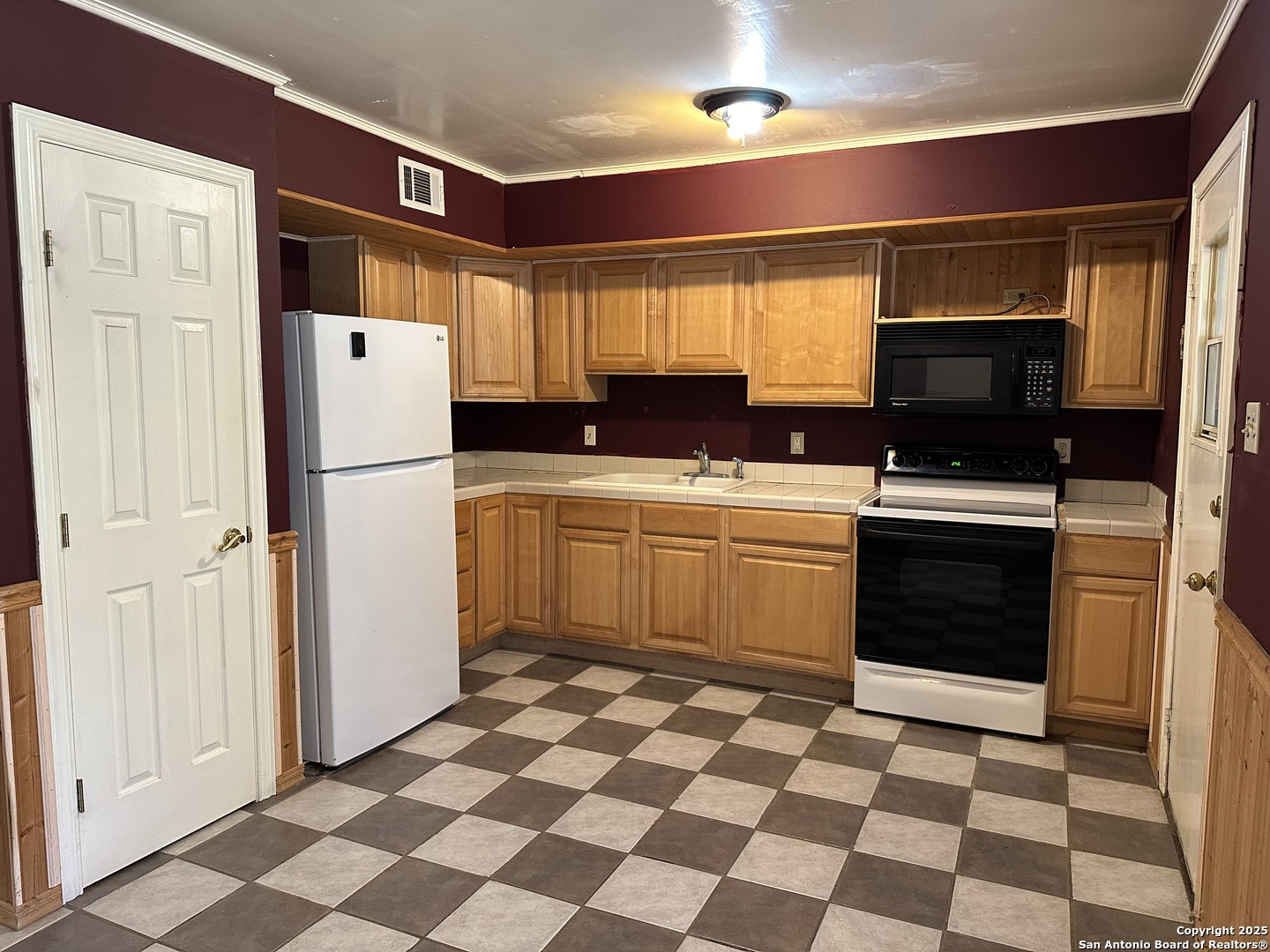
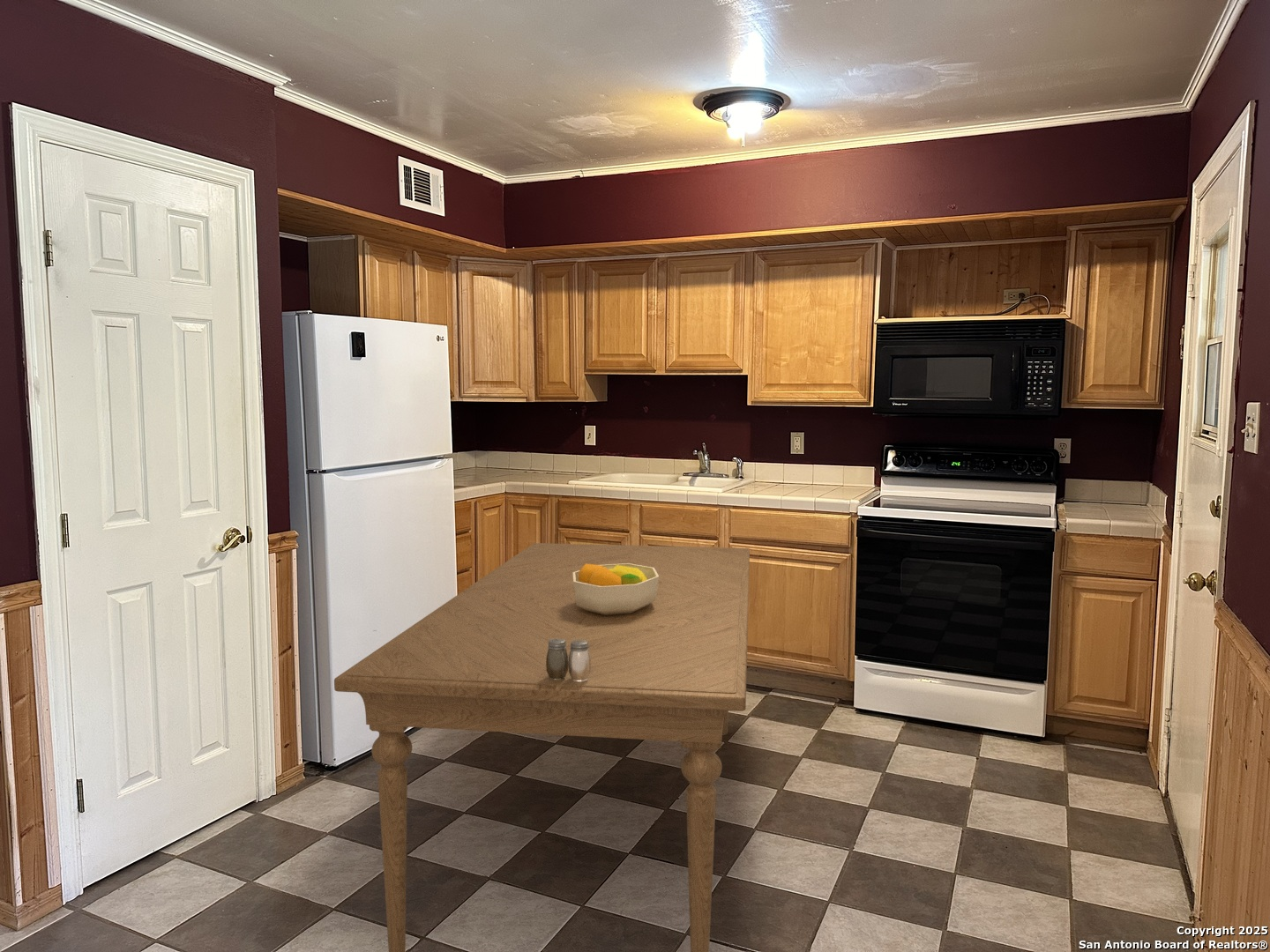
+ fruit bowl (615, 582)
+ salt and pepper shaker (567, 658)
+ dining table (603, 710)
